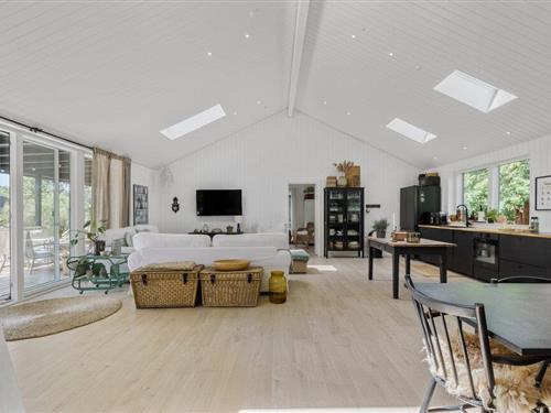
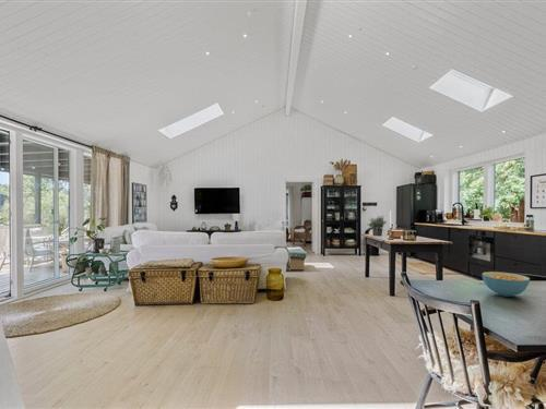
+ cereal bowl (505, 285)
